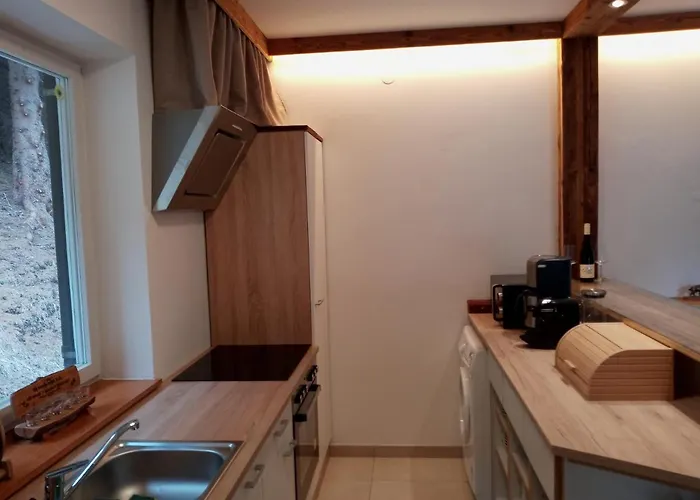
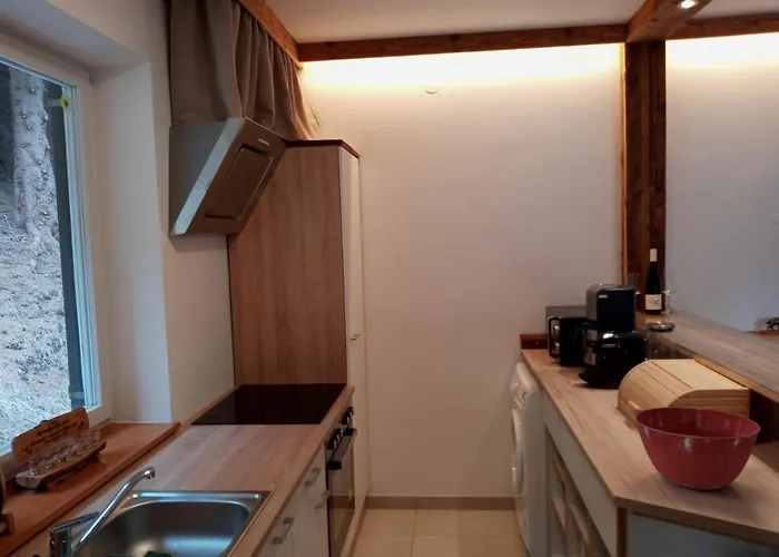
+ mixing bowl (694, 449)
